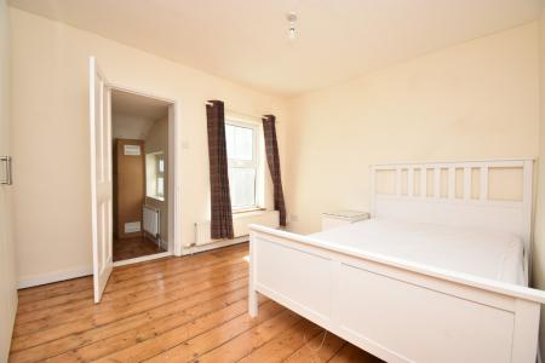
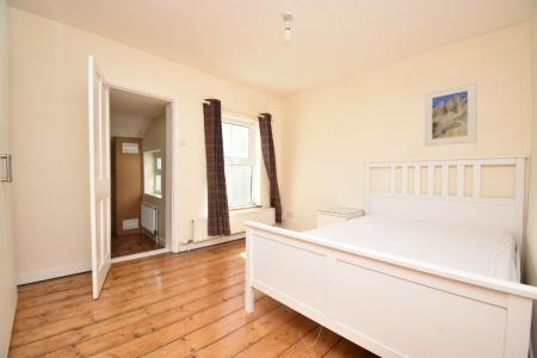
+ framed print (449, 116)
